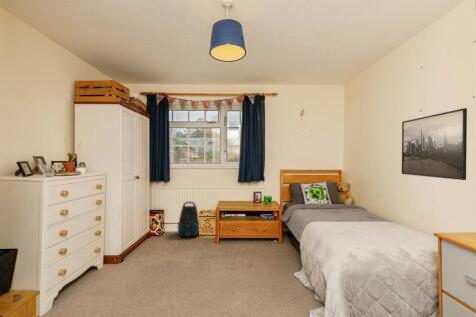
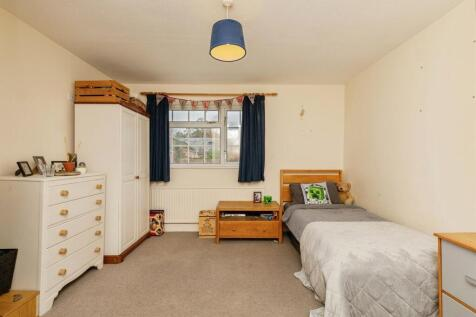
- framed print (429, 146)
- vacuum cleaner (188, 218)
